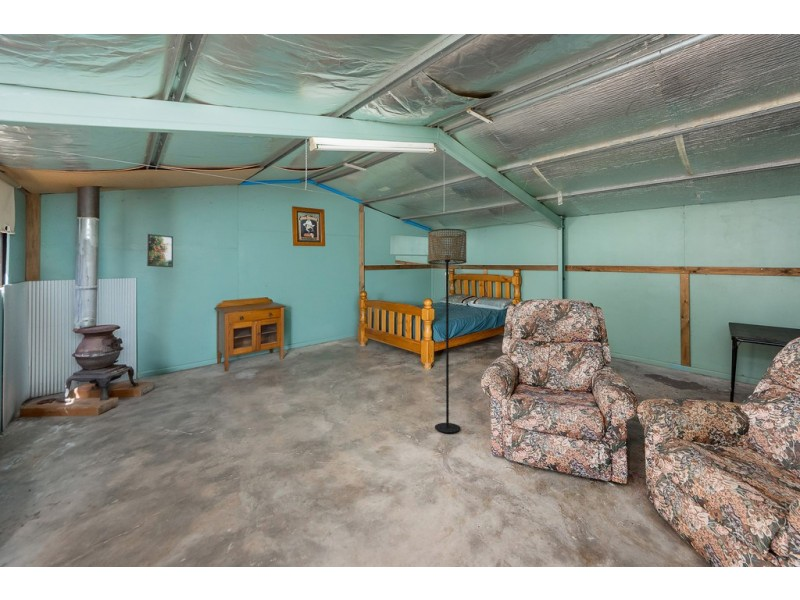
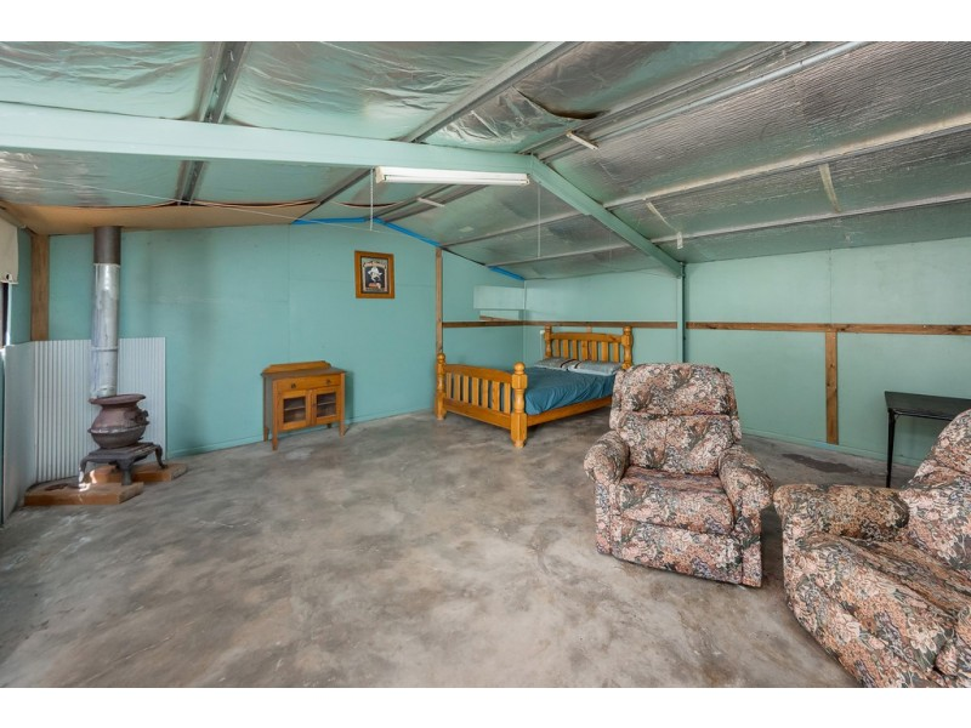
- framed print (160, 250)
- floor lamp (447, 330)
